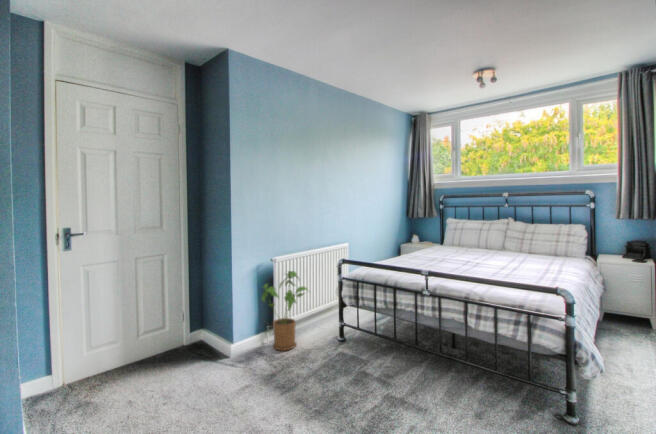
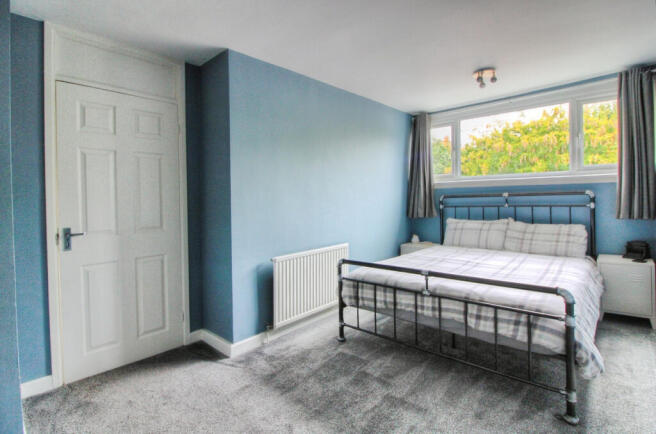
- house plant (287, 309)
